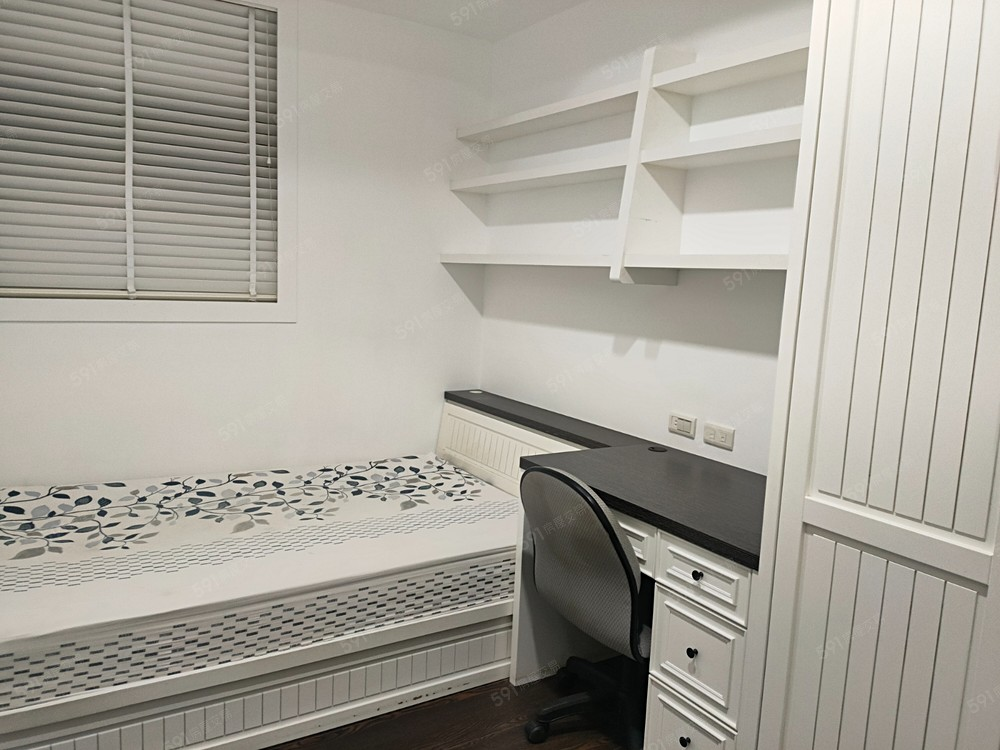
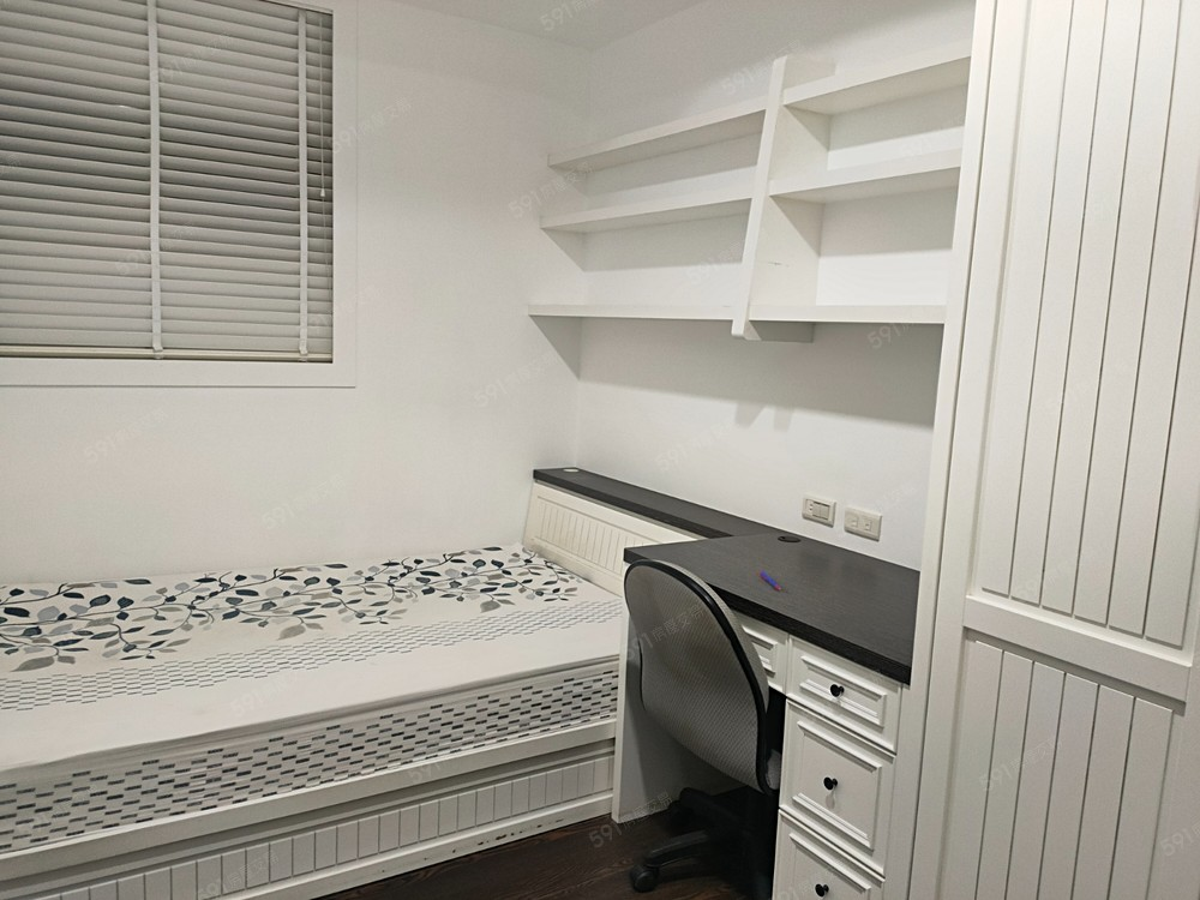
+ pen (769, 580)
